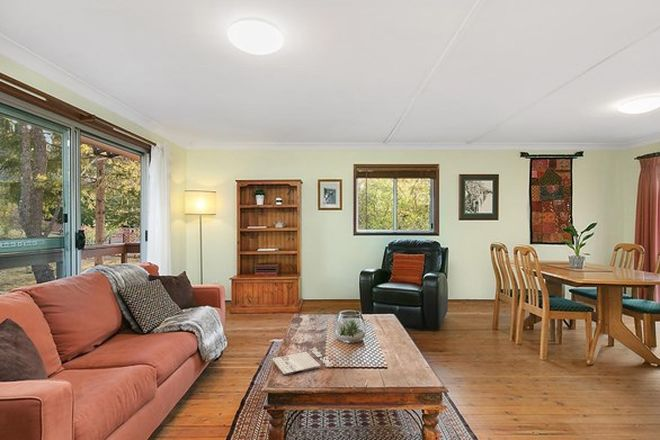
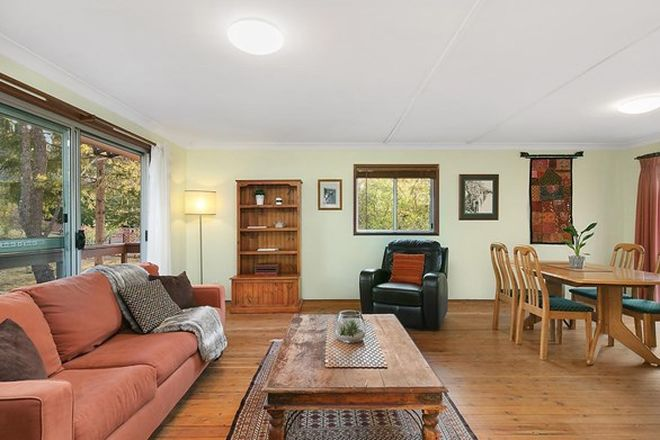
- magazine (301, 359)
